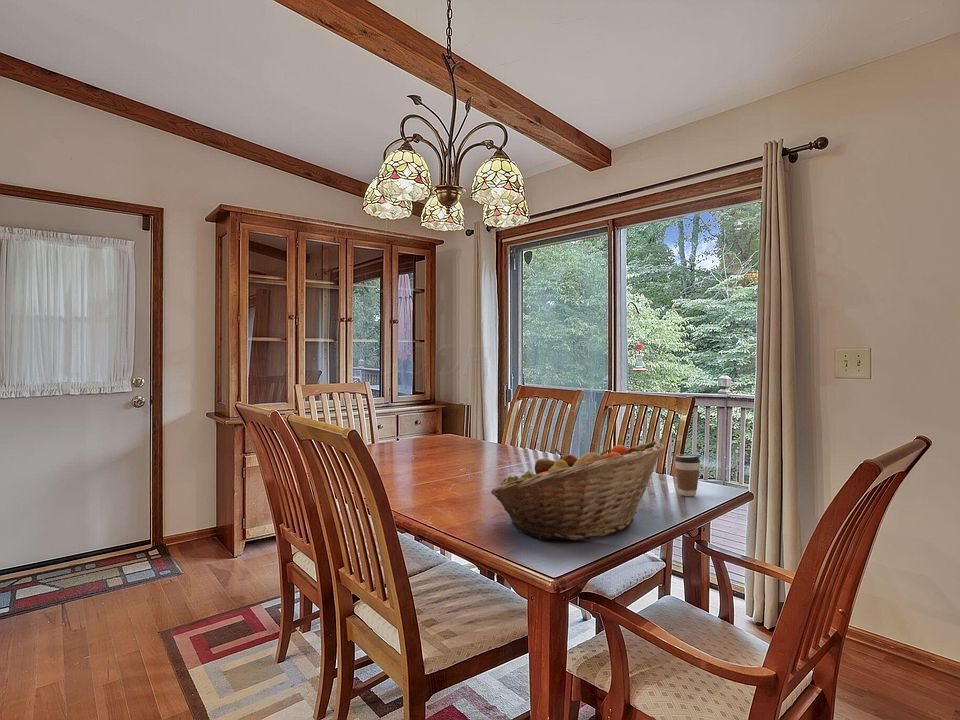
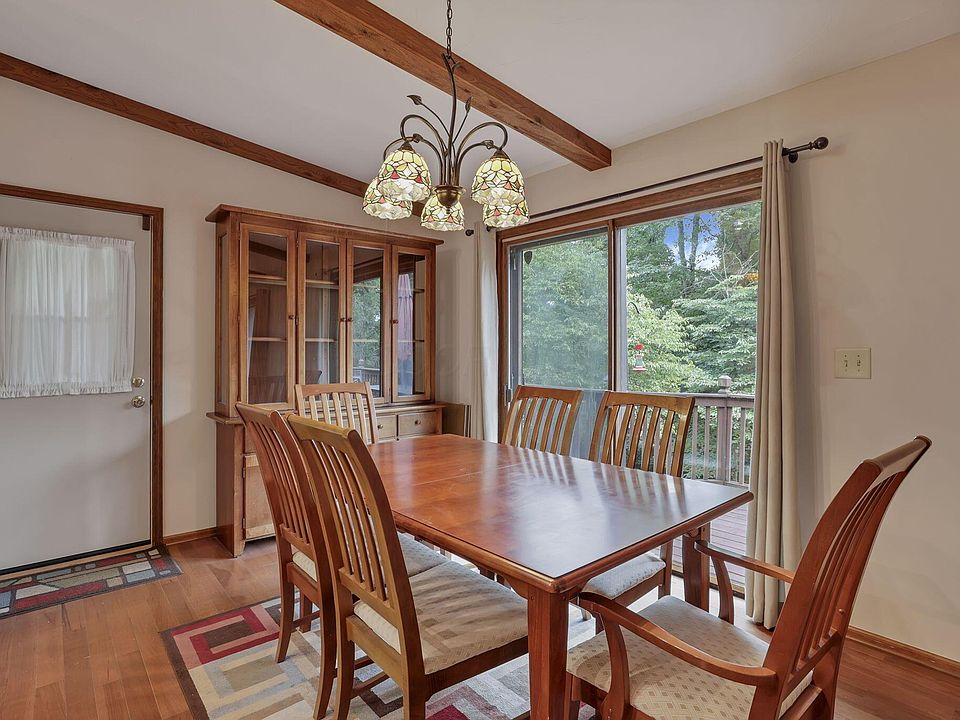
- coffee cup (687, 474)
- fruit basket (580, 481)
